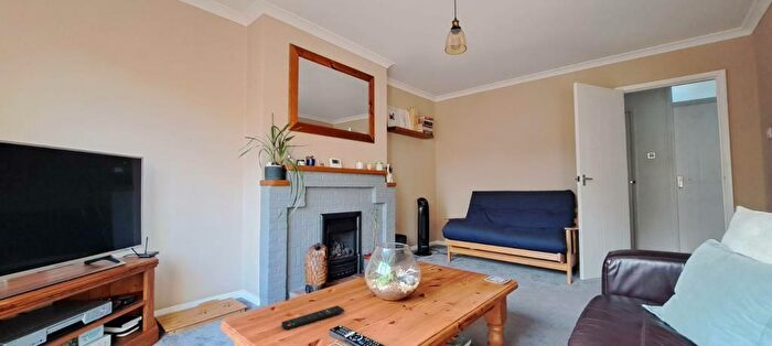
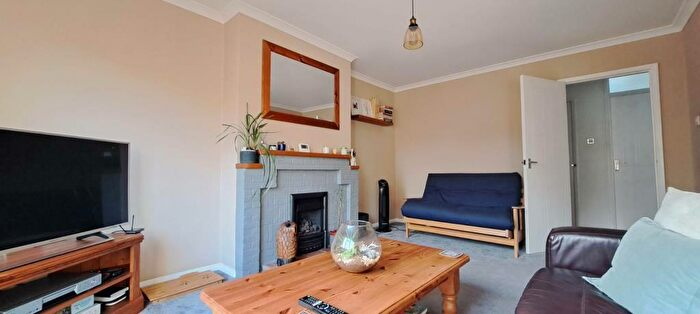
- remote control (313, 317)
